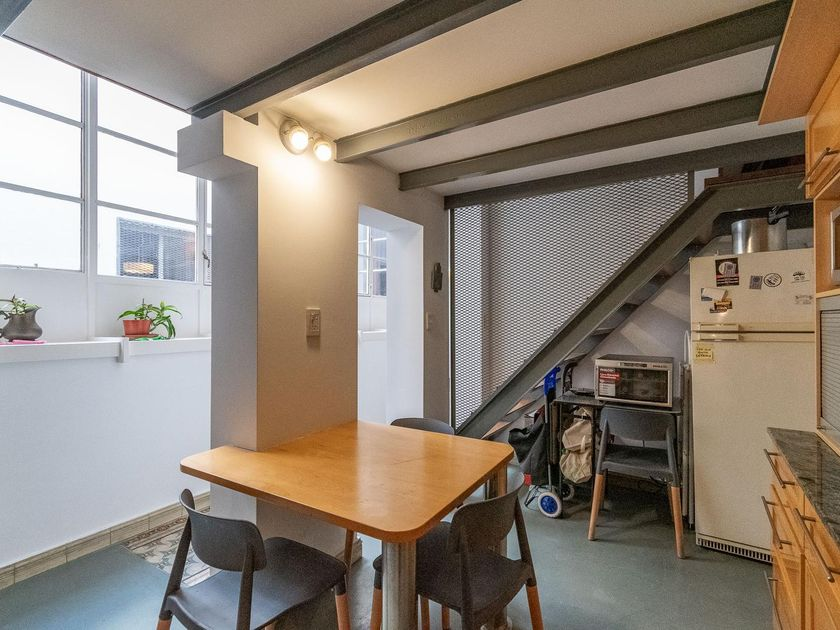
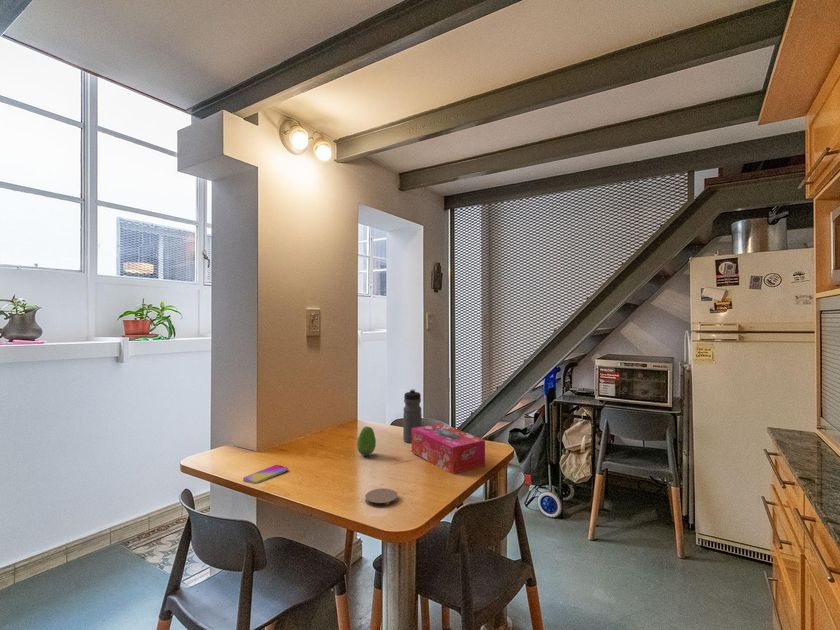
+ smartphone (266, 473)
+ fruit (366, 440)
+ water bottle (412, 414)
+ coaster (381, 497)
+ tissue box (446, 446)
